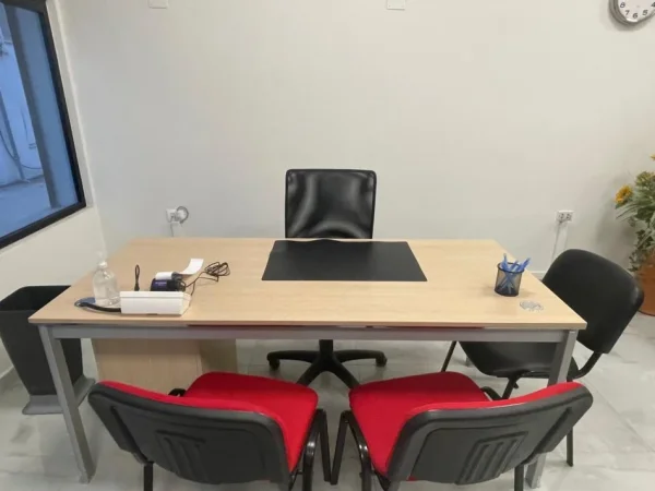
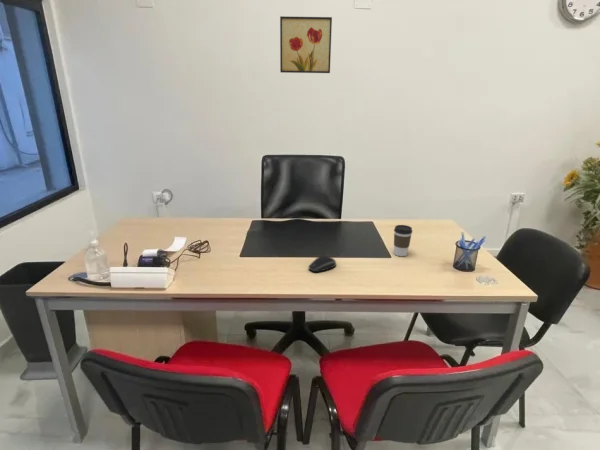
+ computer mouse (322, 262)
+ wall art (305, 45)
+ coffee cup (402, 240)
